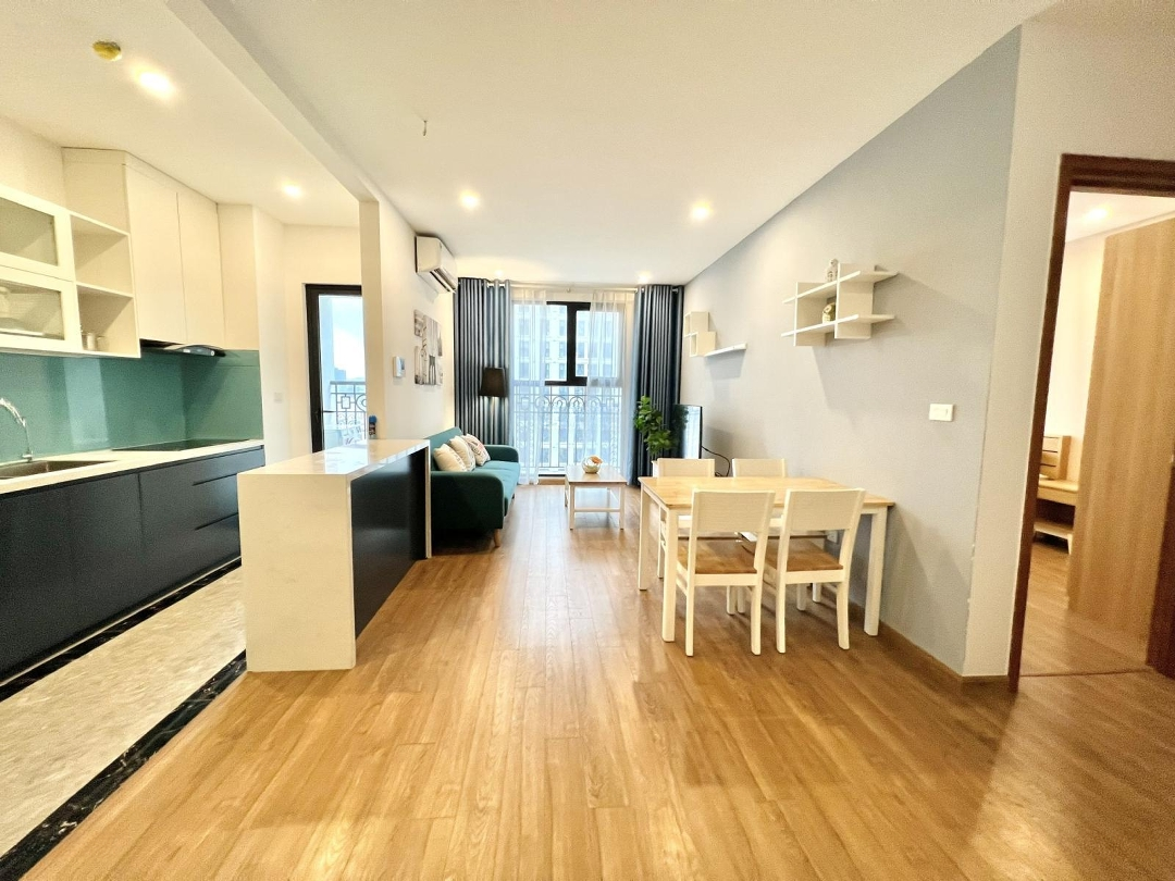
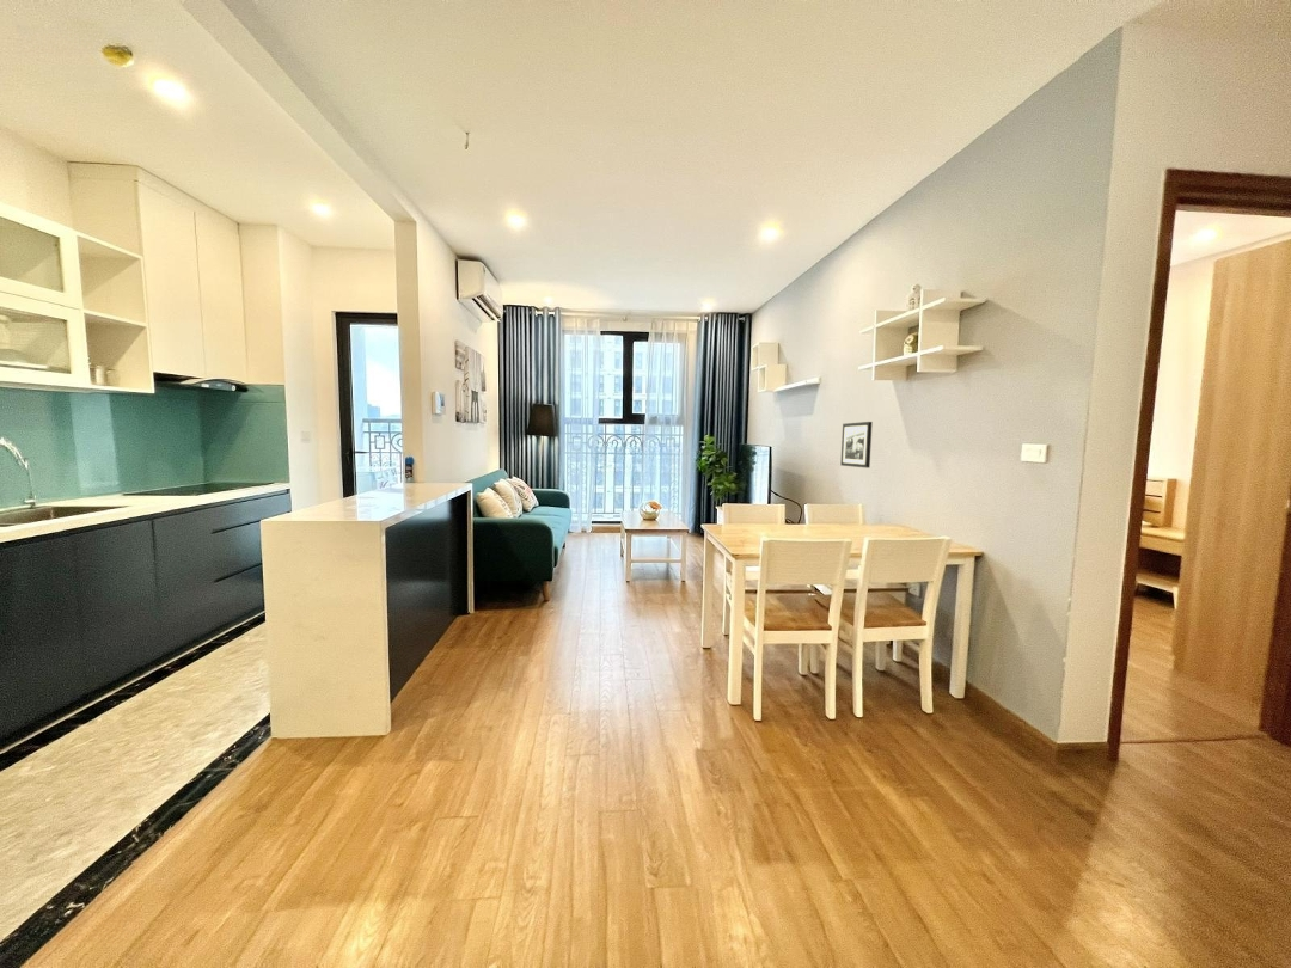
+ picture frame (855, 445)
